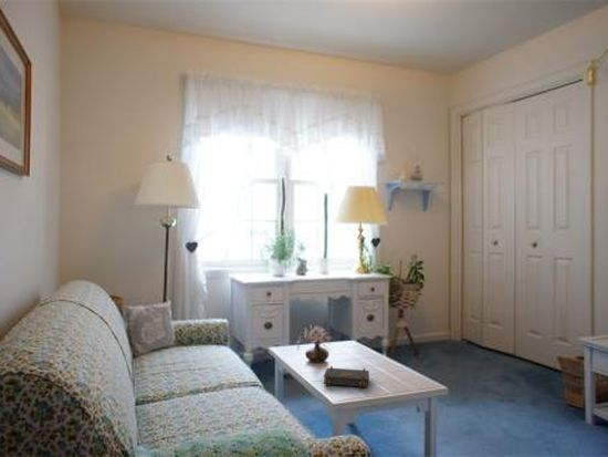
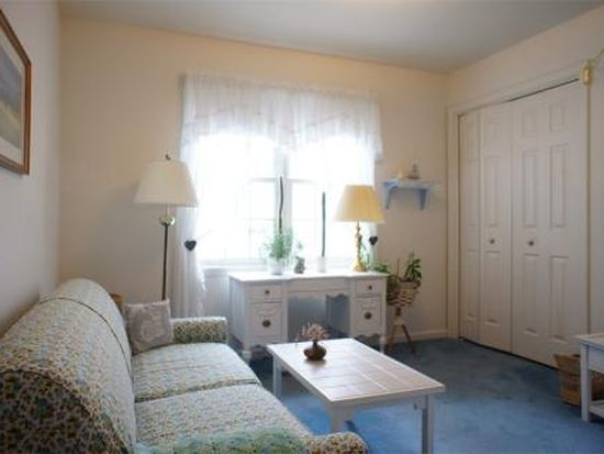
- book (346, 375)
